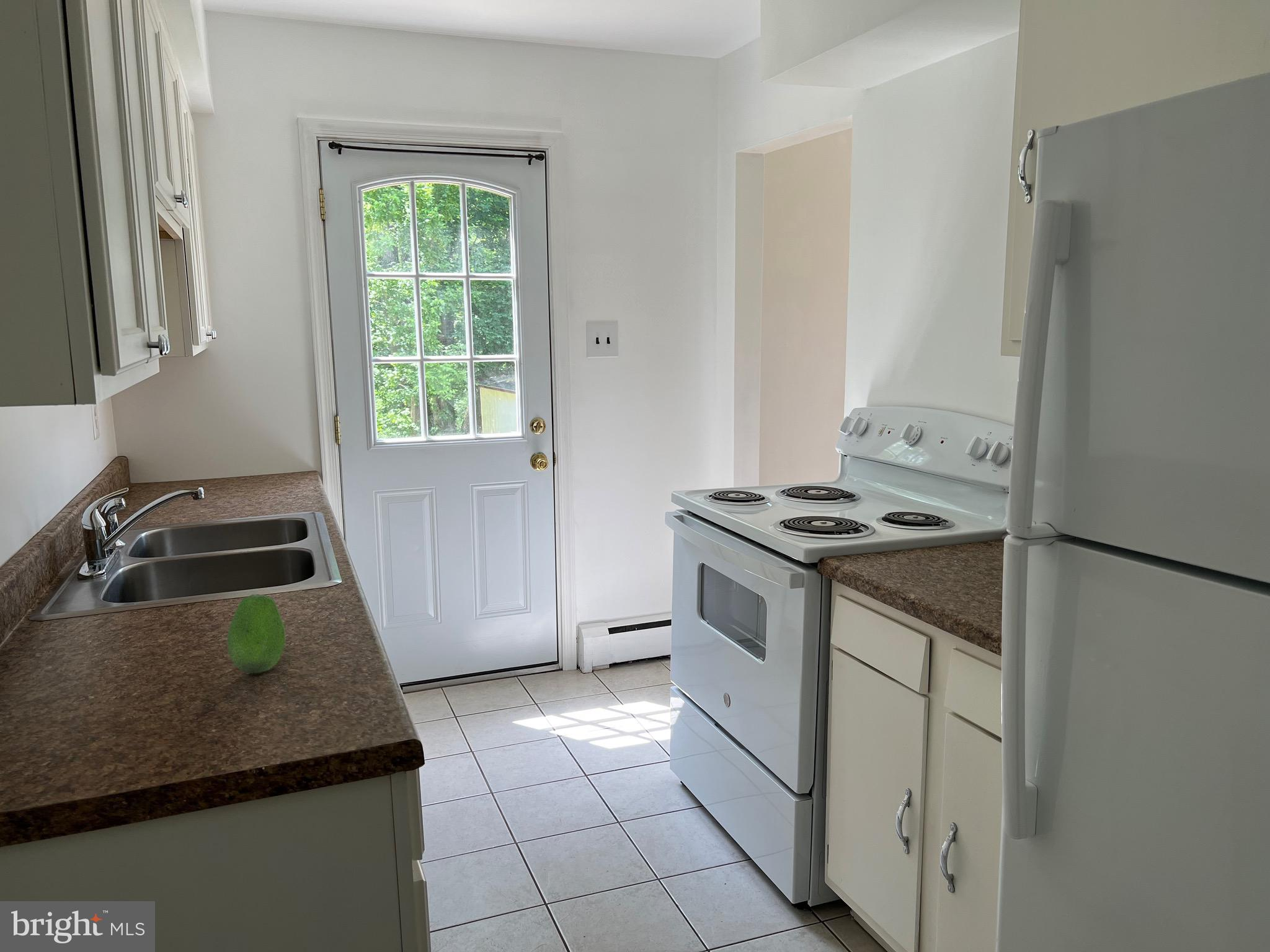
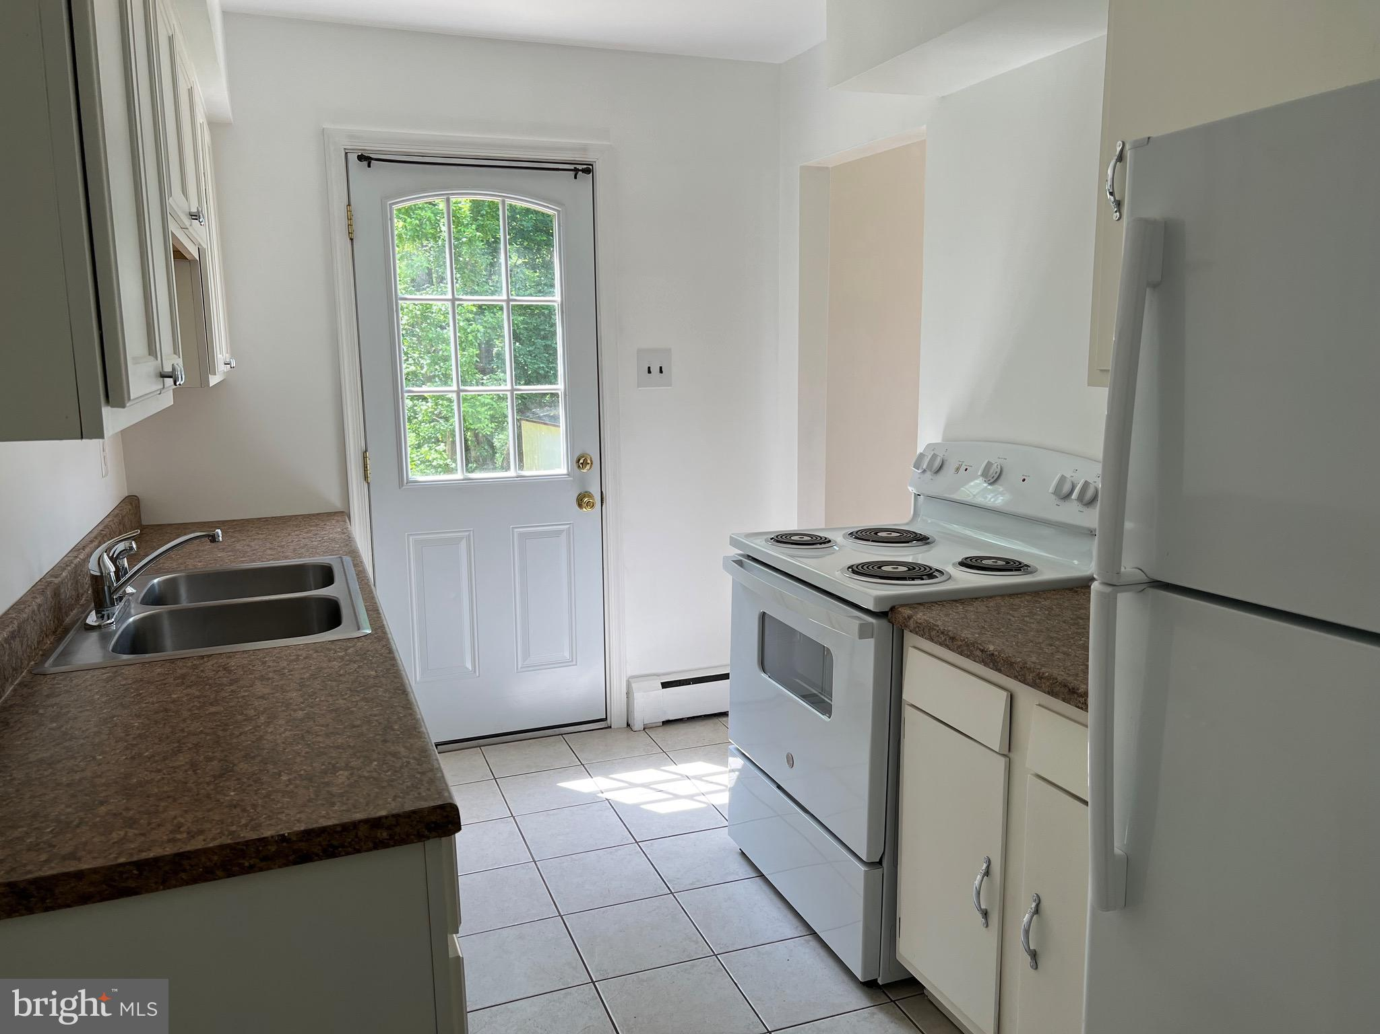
- fruit (256, 633)
